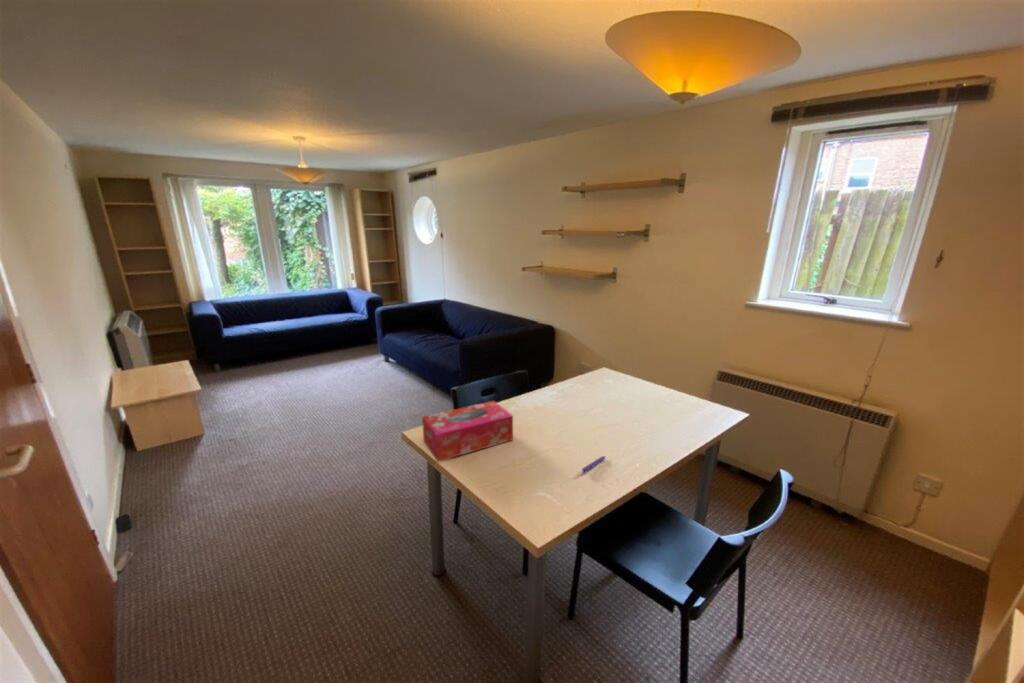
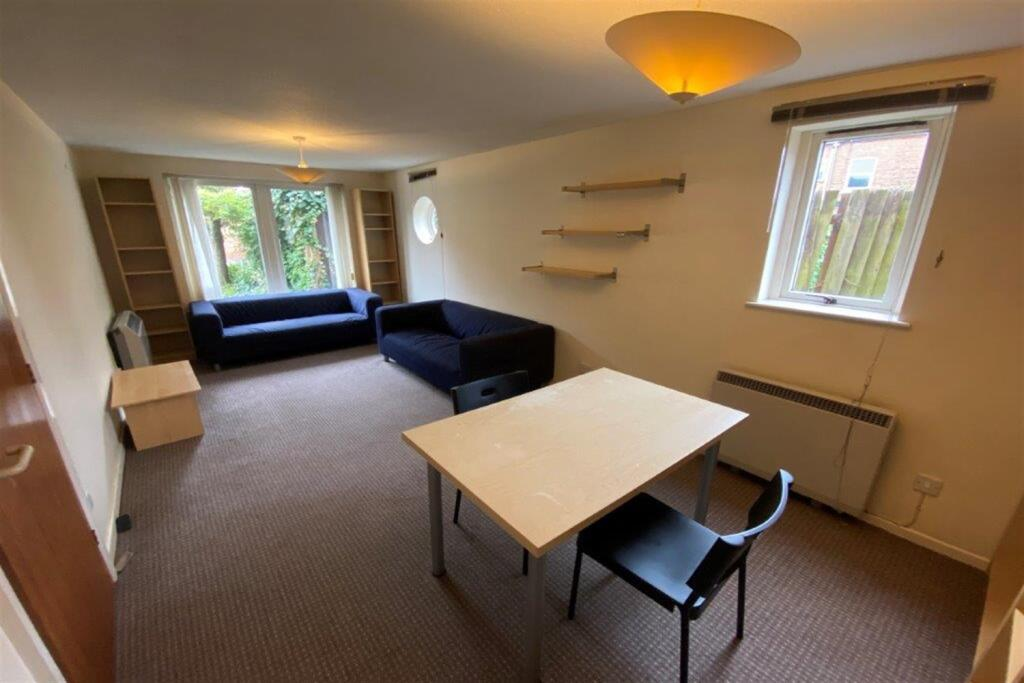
- tissue box (468, 428)
- pen (594, 463)
